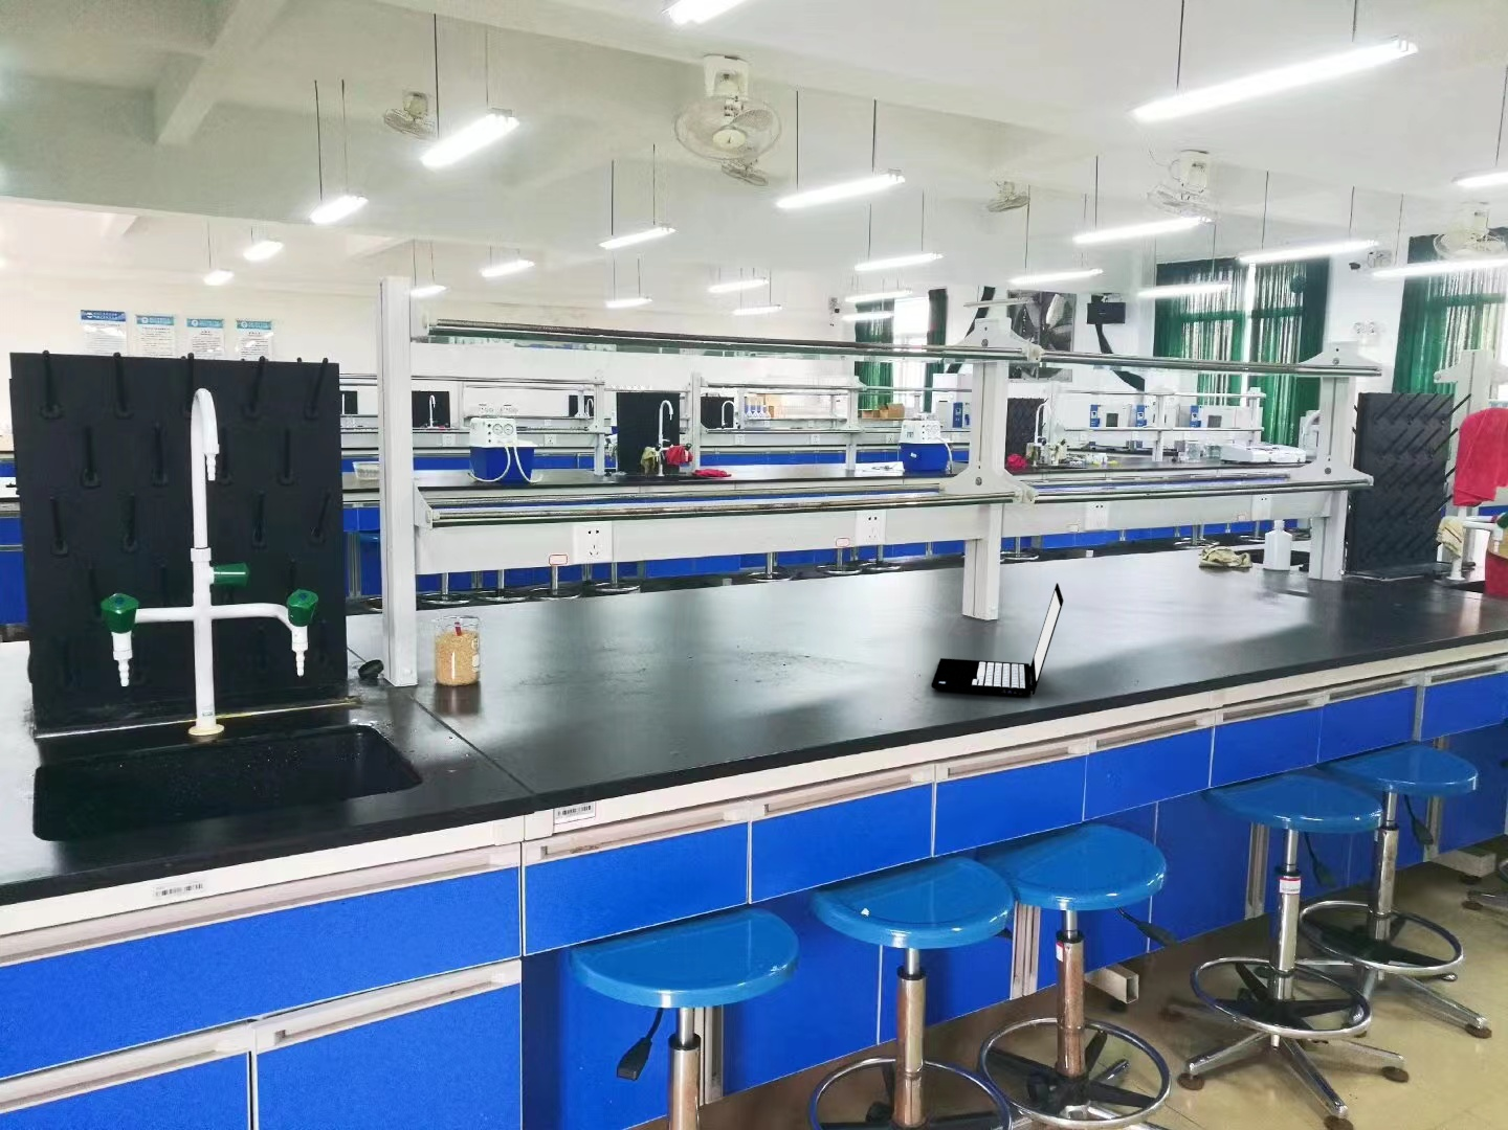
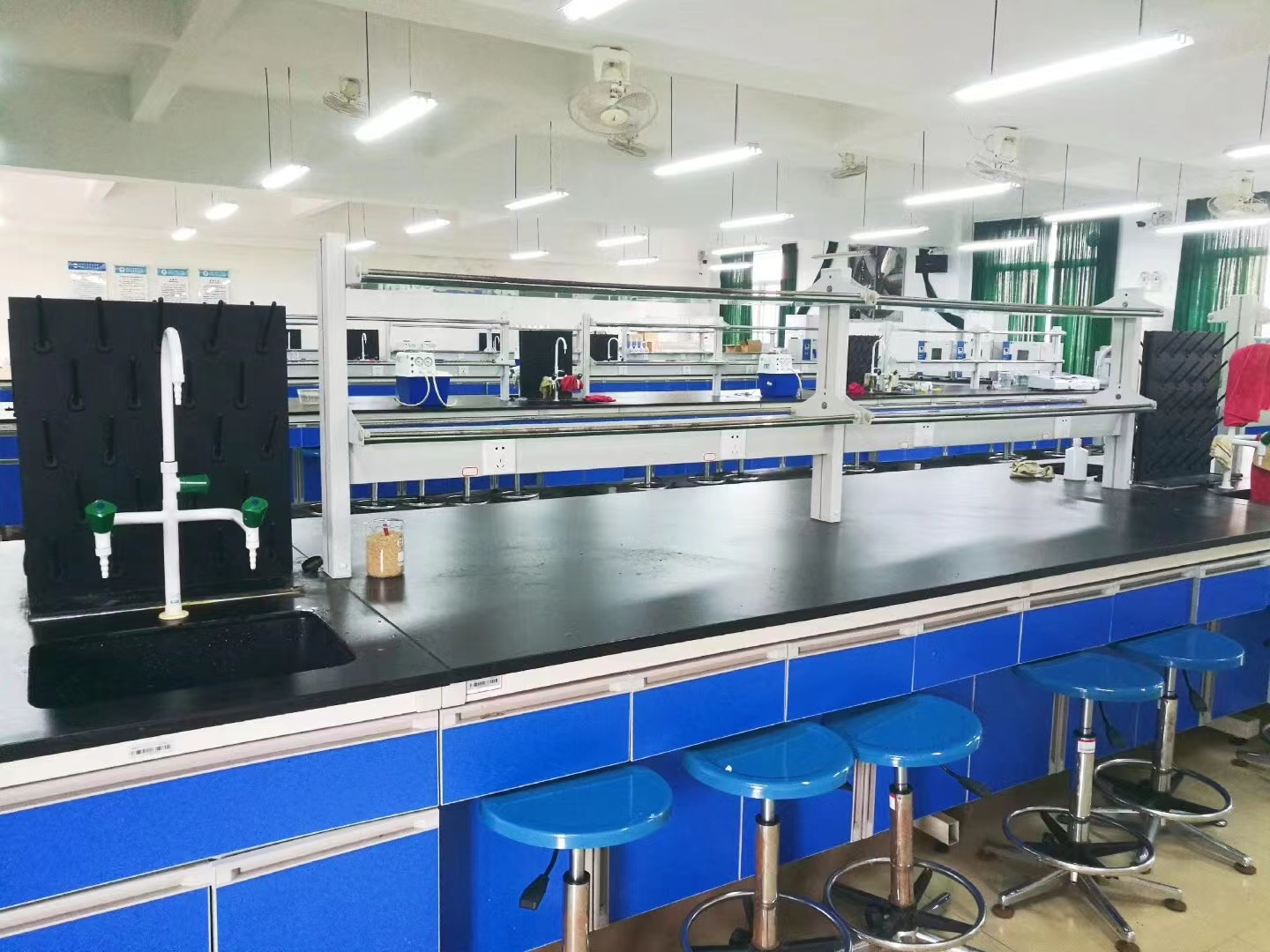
- laptop computer (997, 661)
